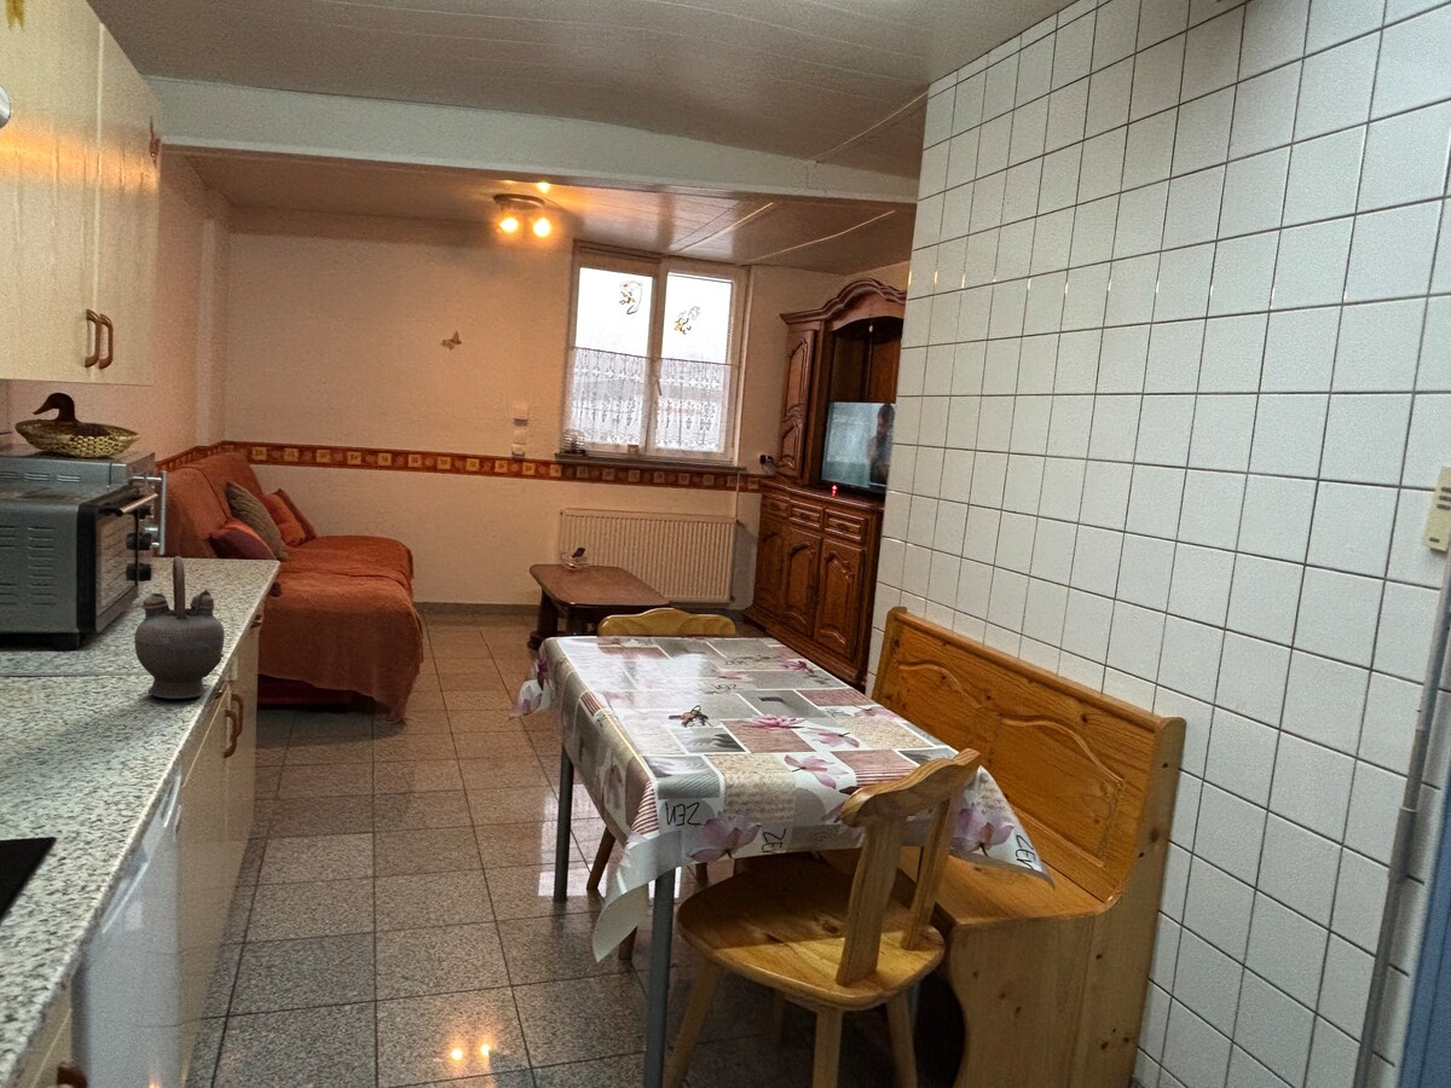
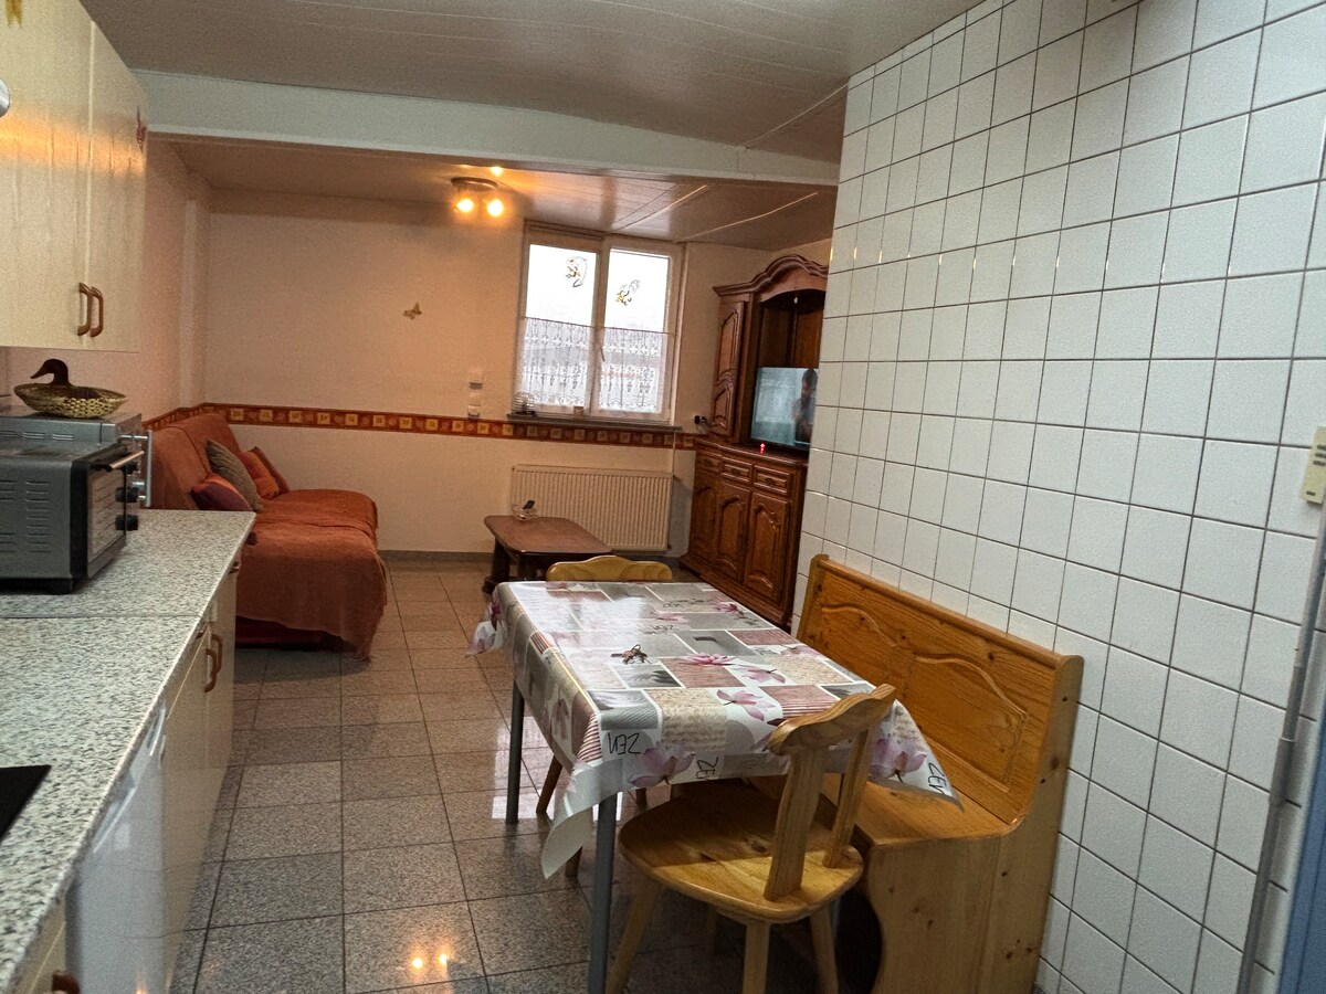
- teapot (180, 624)
